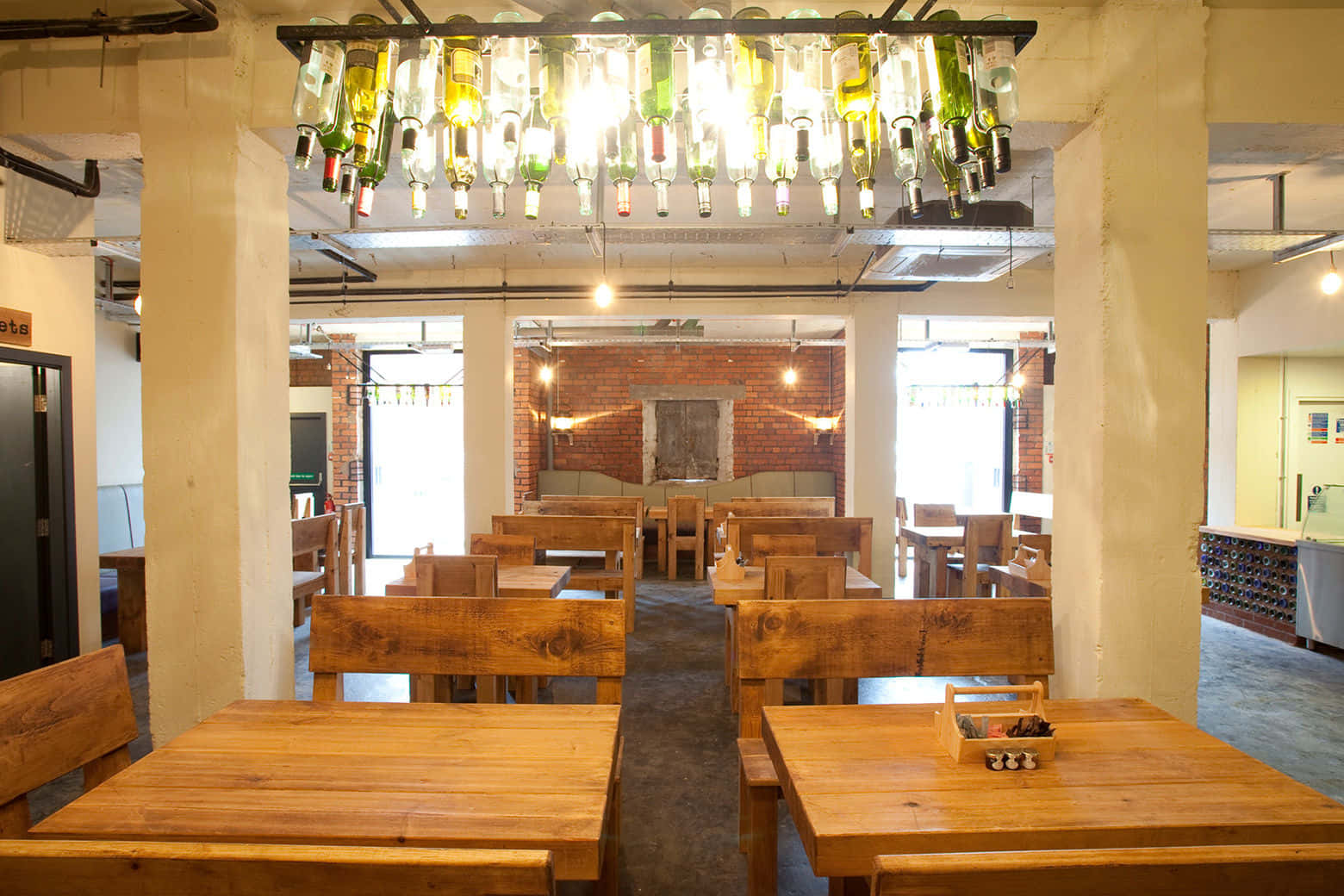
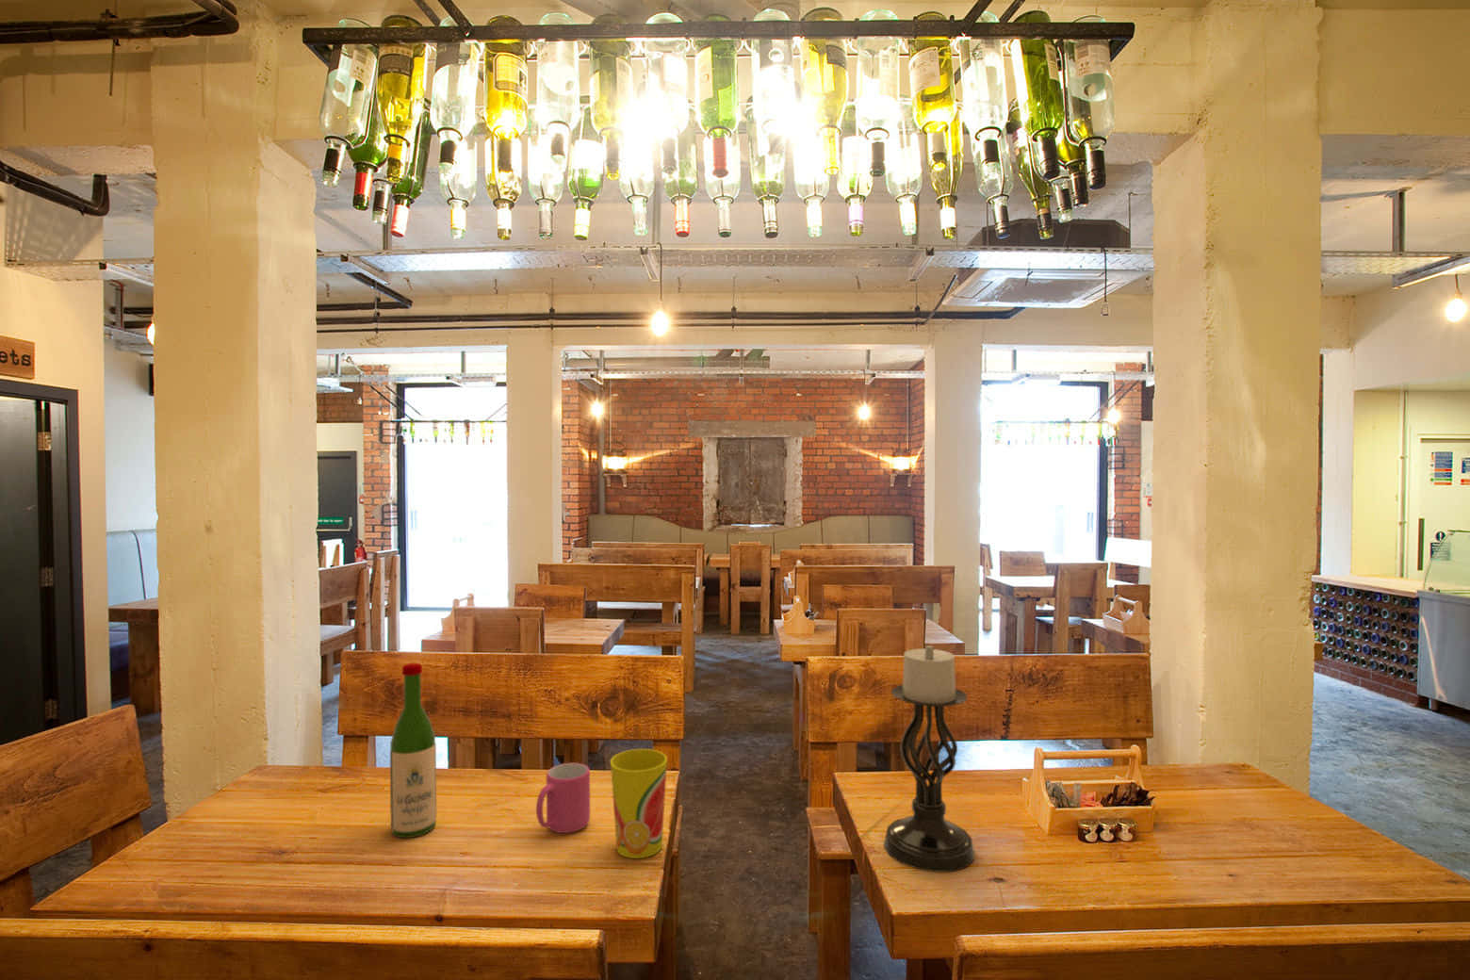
+ cup (639, 803)
+ mug (561, 801)
+ candle holder (929, 747)
+ wine bottle (412, 746)
